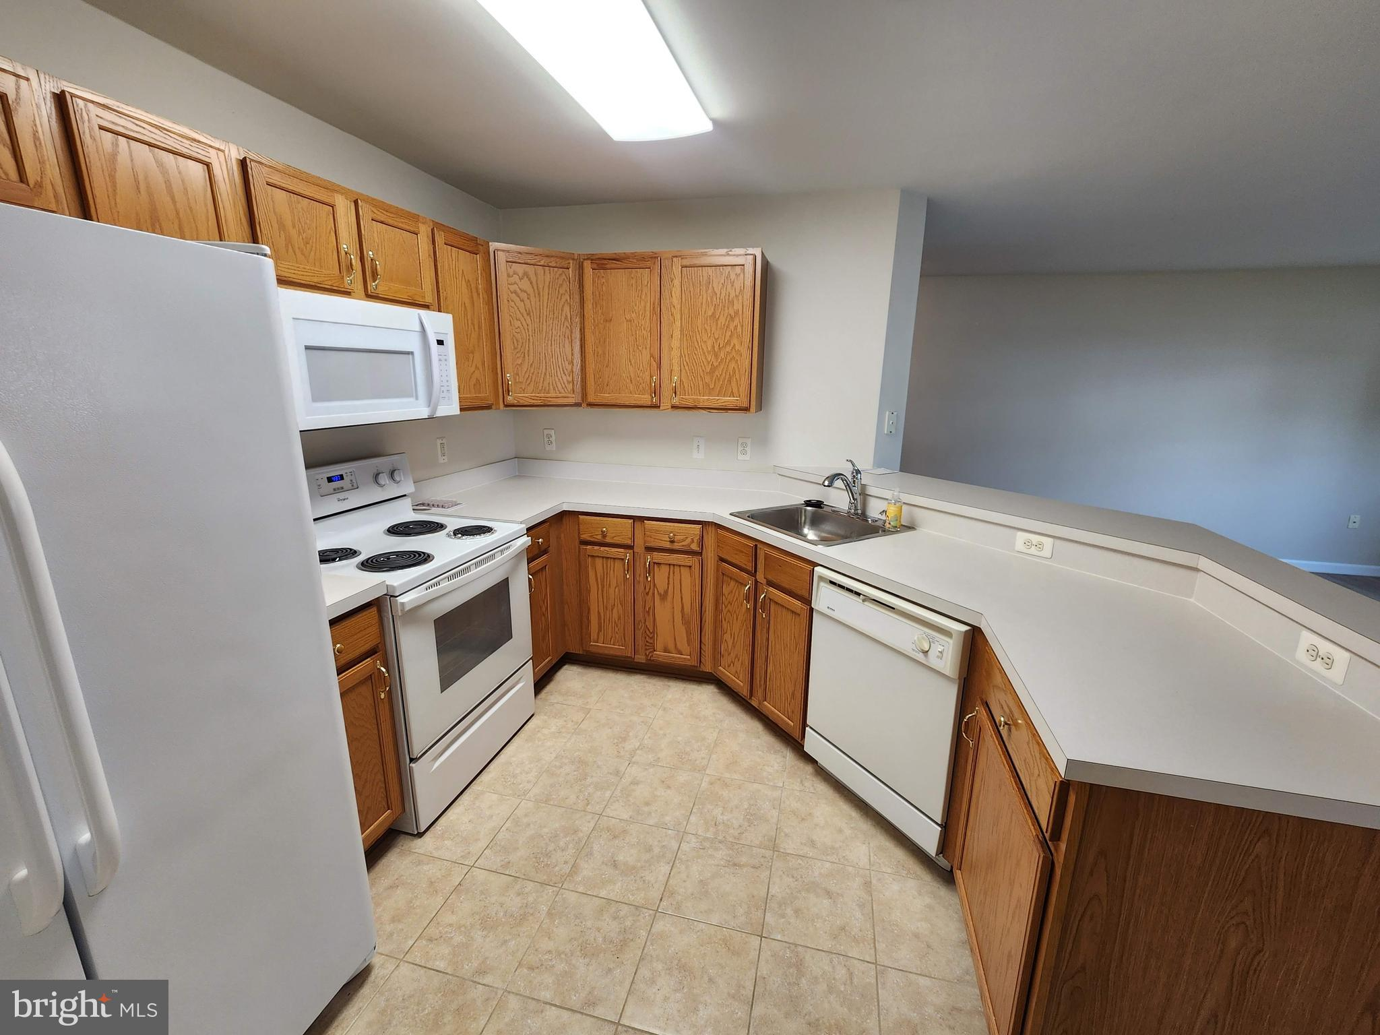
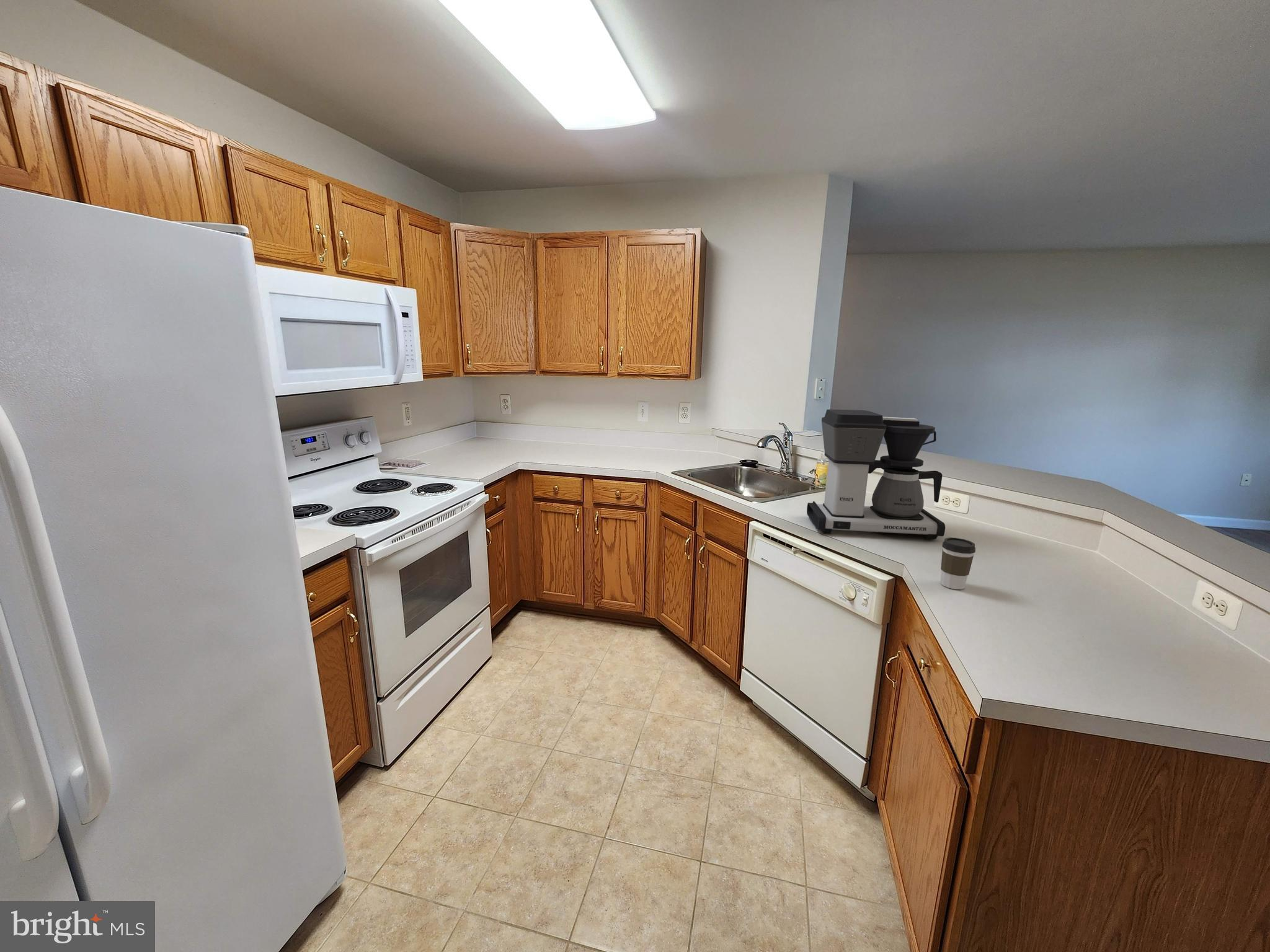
+ coffee cup (956, 563)
+ coffee maker (876, 469)
